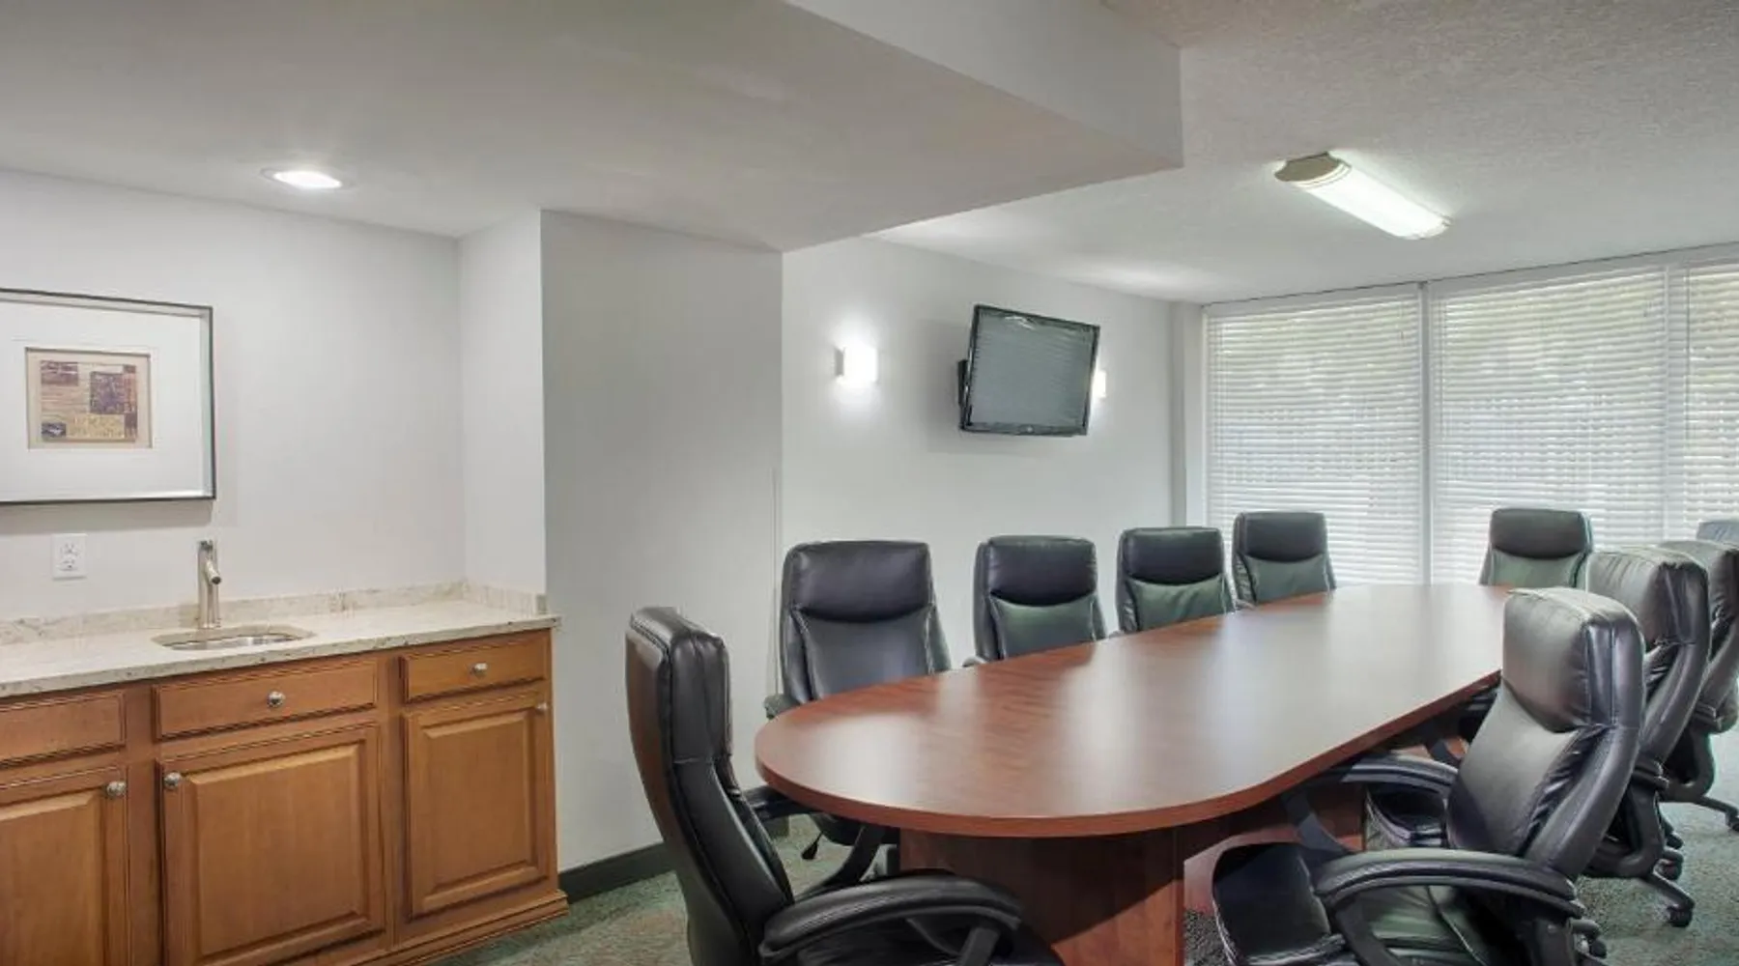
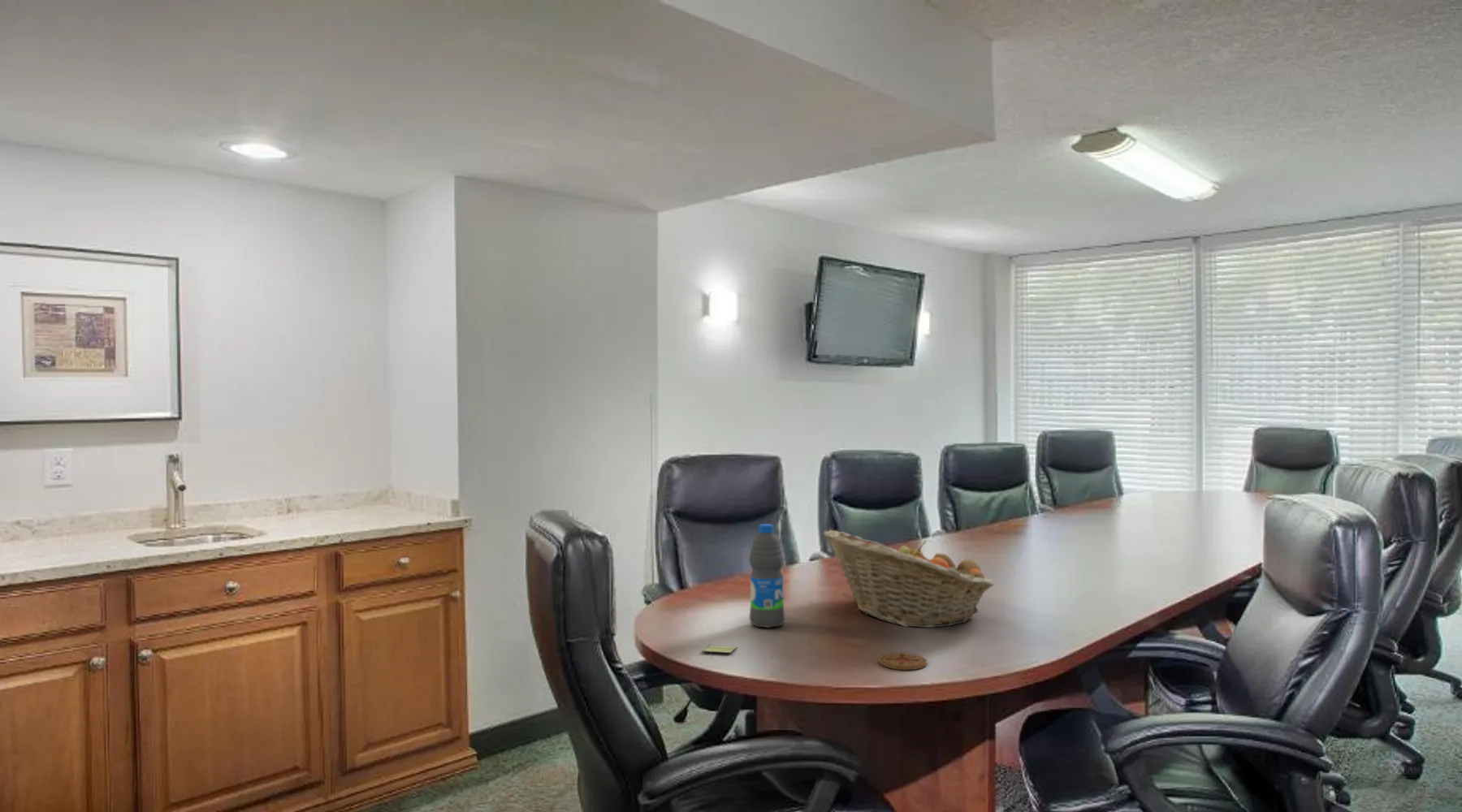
+ water bottle (766, 574)
+ cushion (717, 648)
+ fruit basket (905, 572)
+ coaster (902, 661)
